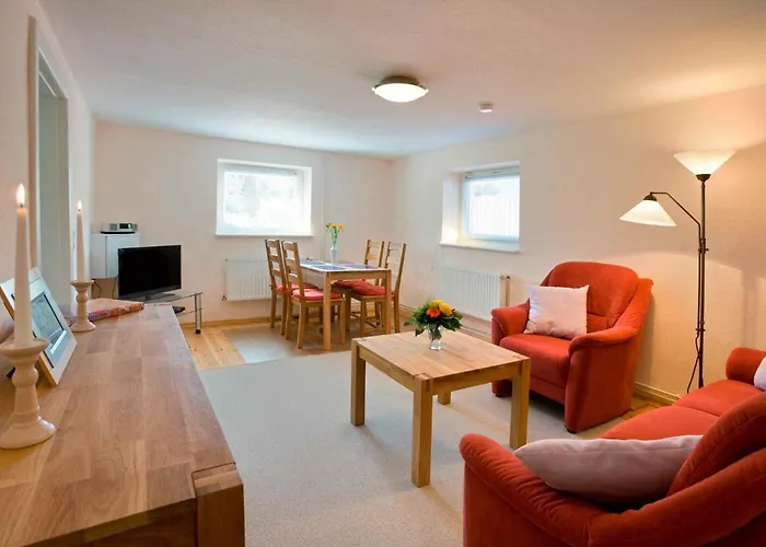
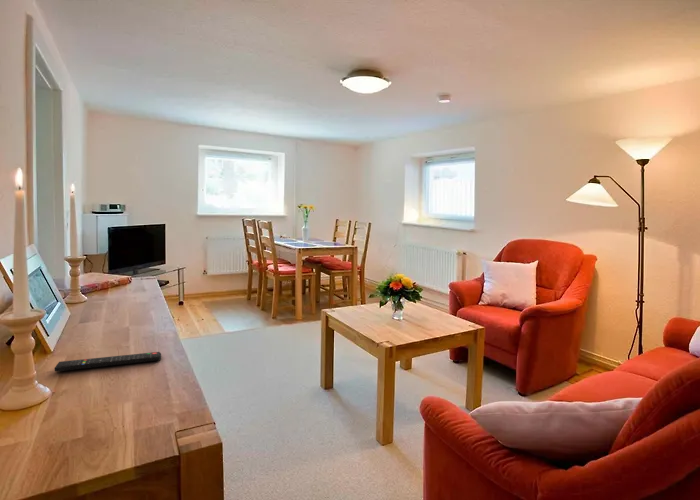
+ remote control (111, 361)
